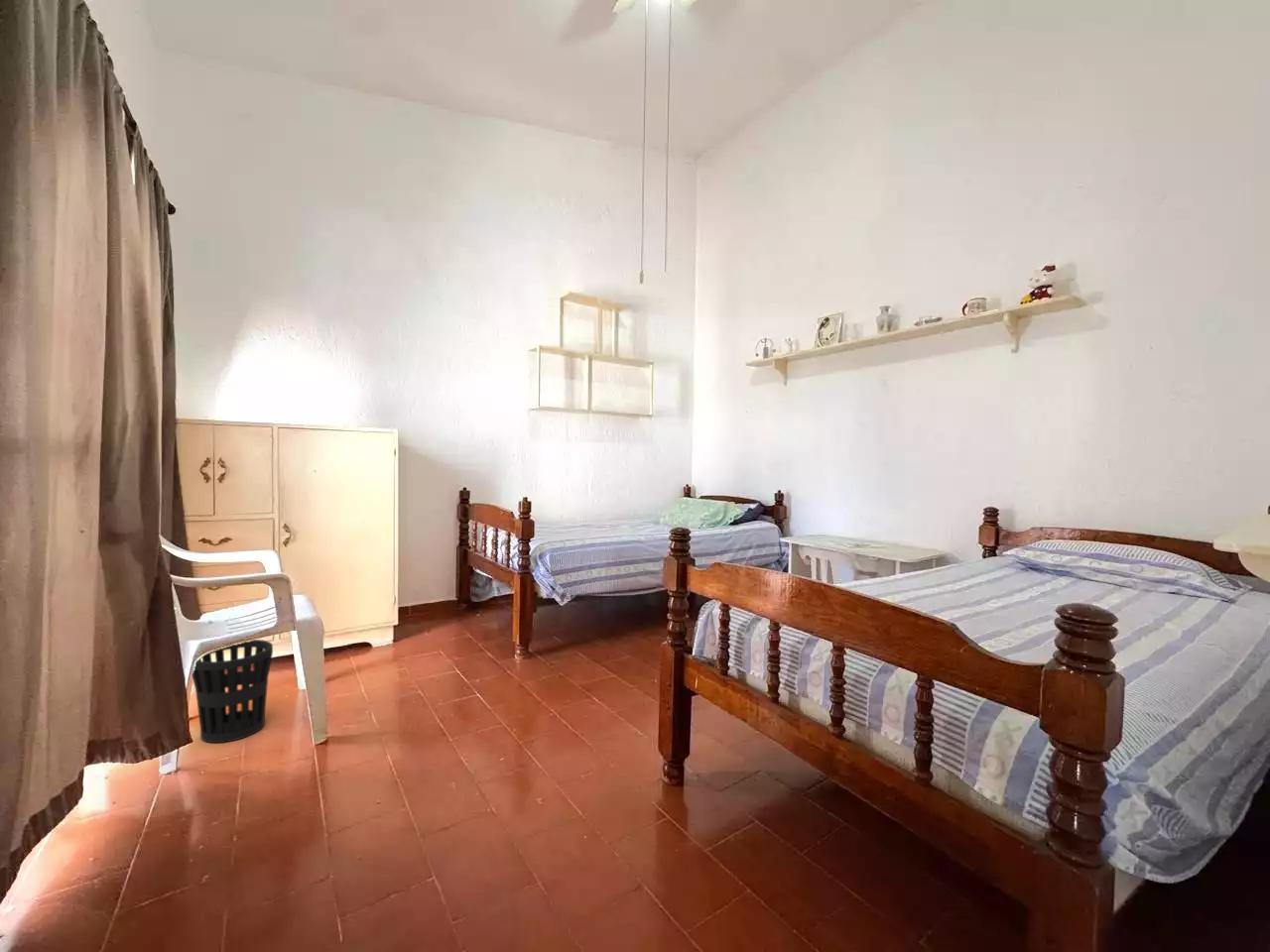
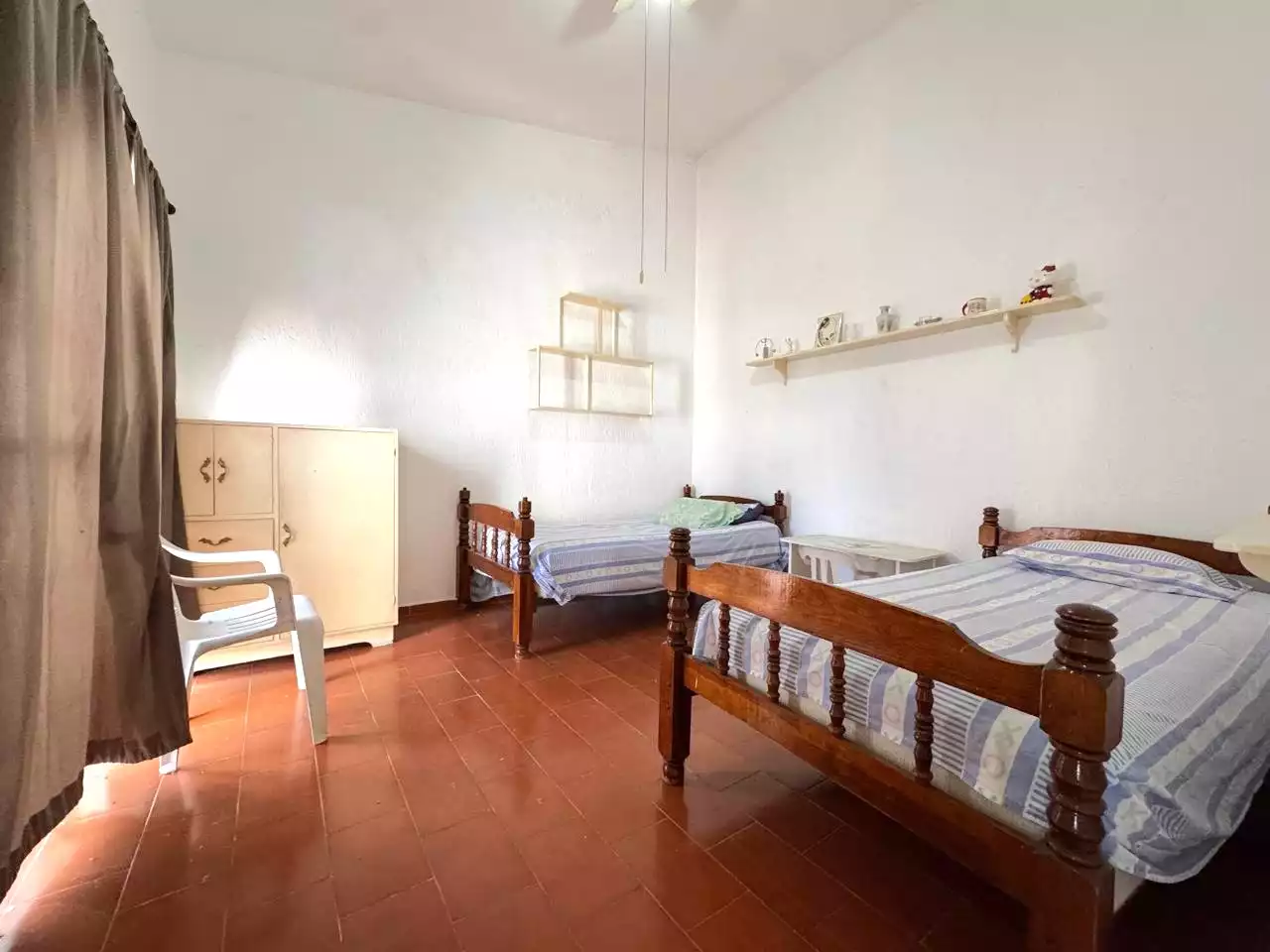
- wastebasket (232, 689)
